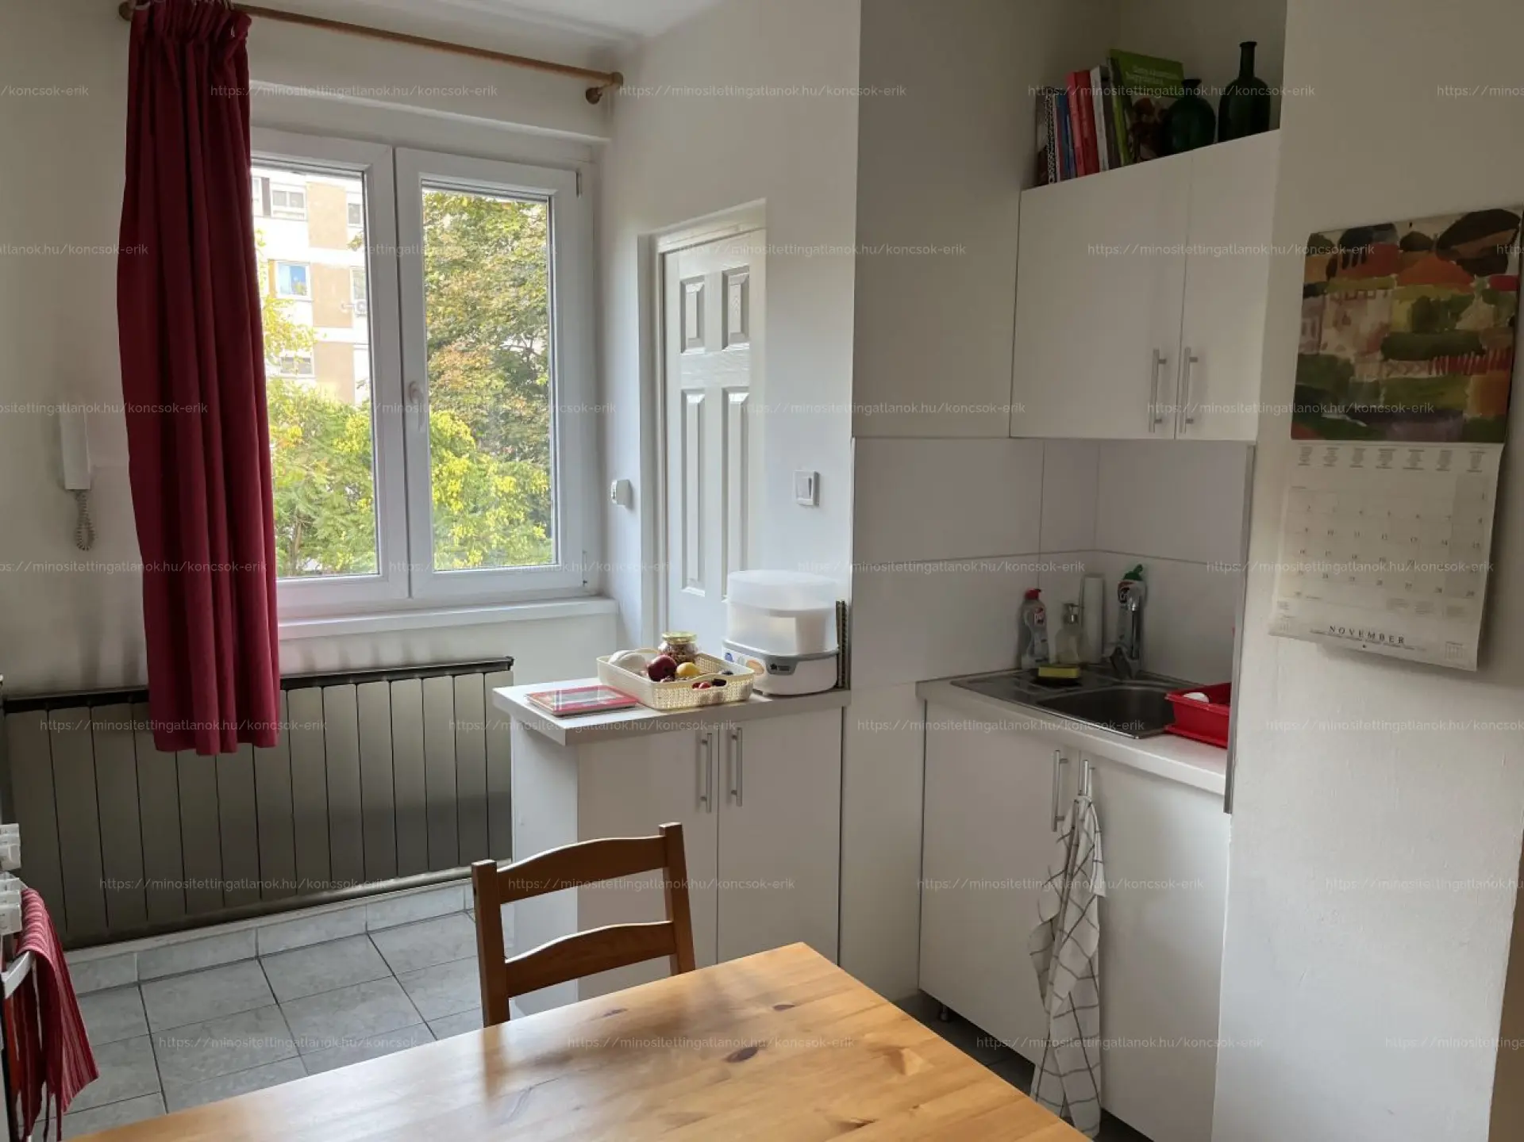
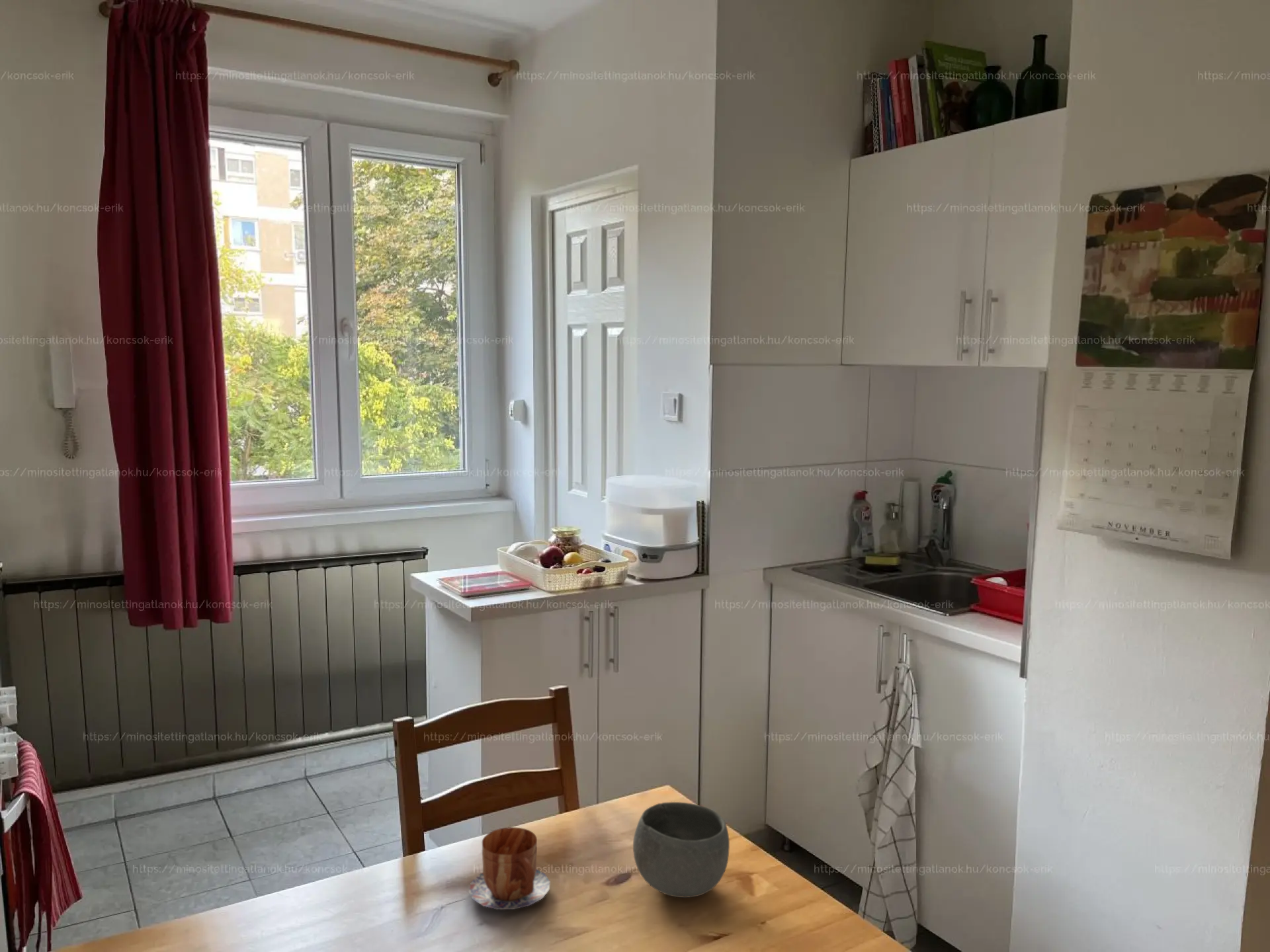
+ mug (511, 867)
+ bowl (681, 852)
